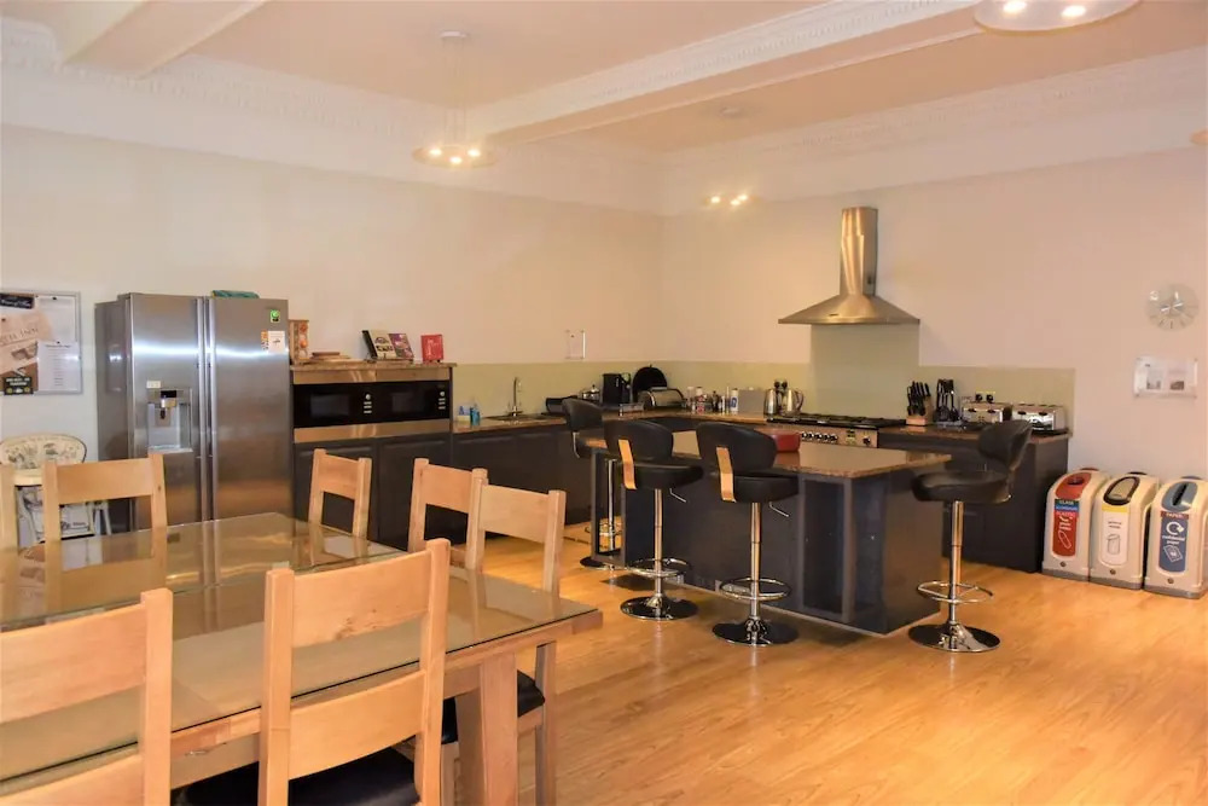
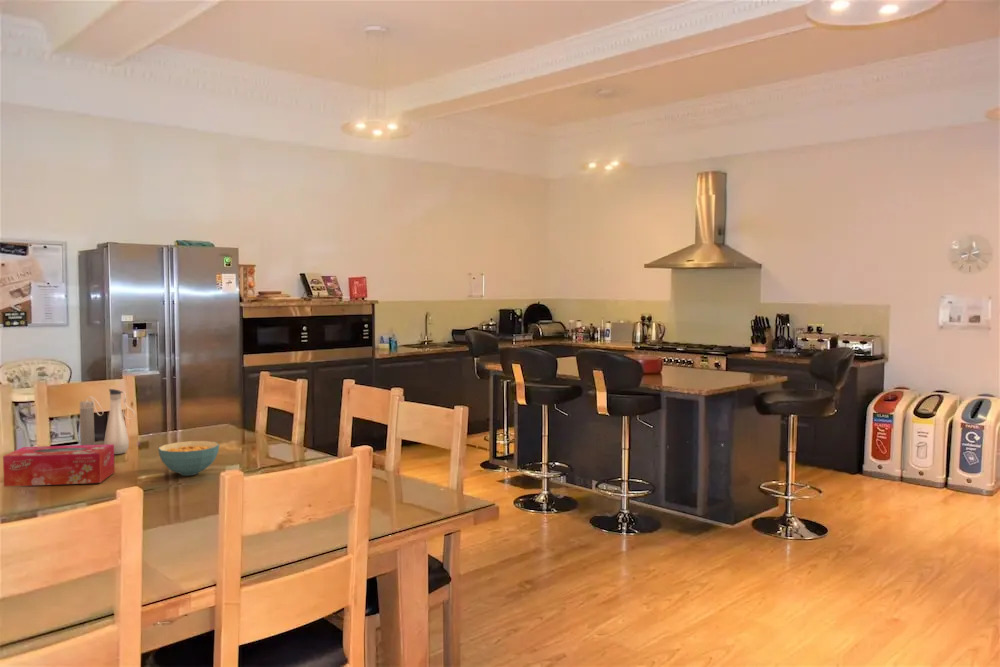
+ cereal bowl (189, 459)
+ tissue box (61, 464)
+ water bottle (108, 421)
